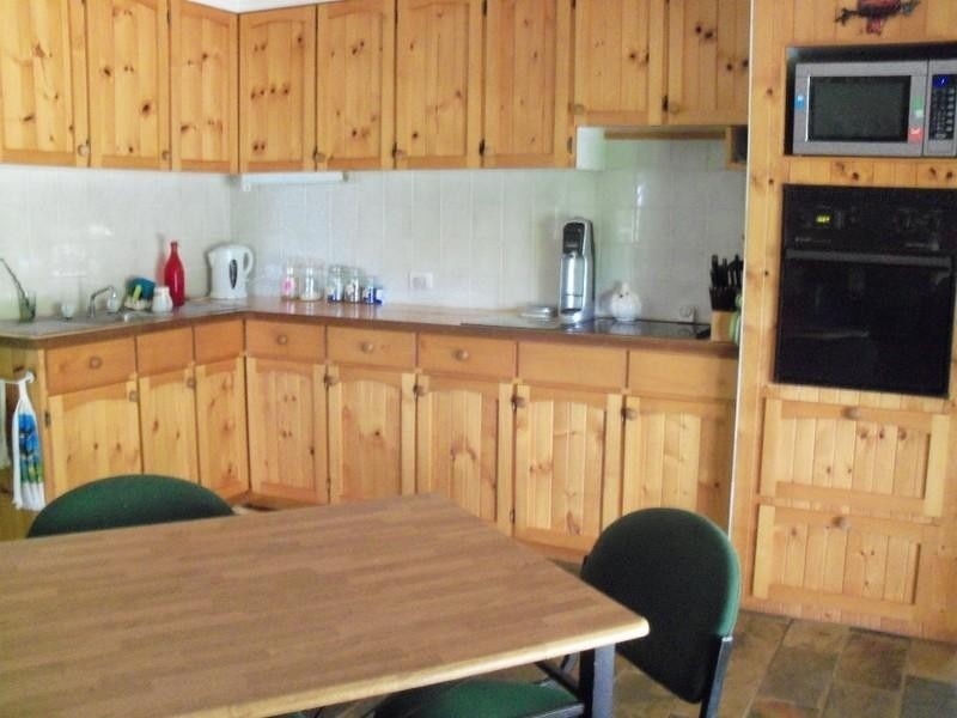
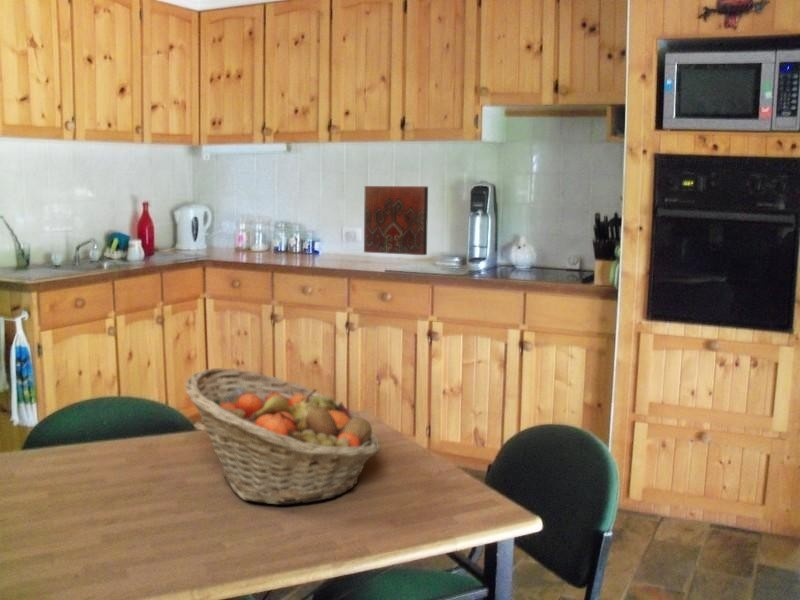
+ fruit basket (283, 427)
+ decorative tile (395, 220)
